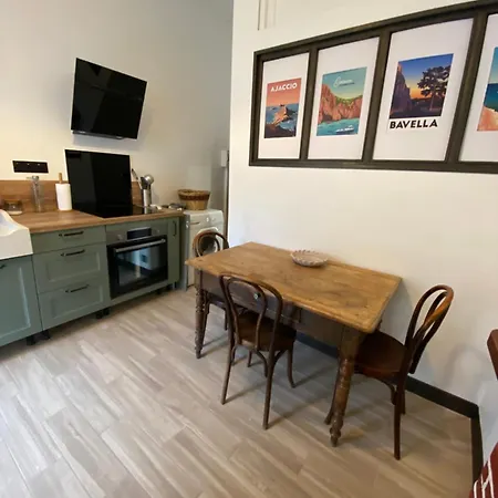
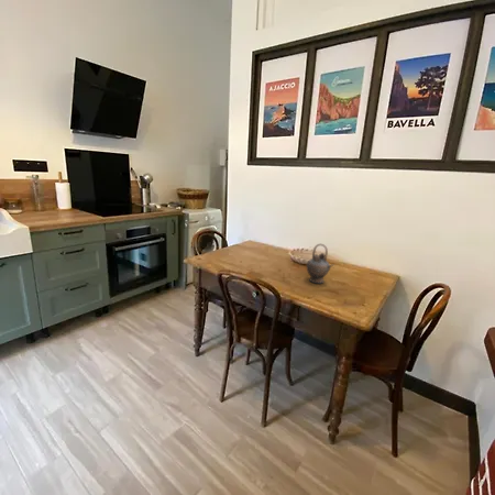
+ teapot (320, 263)
